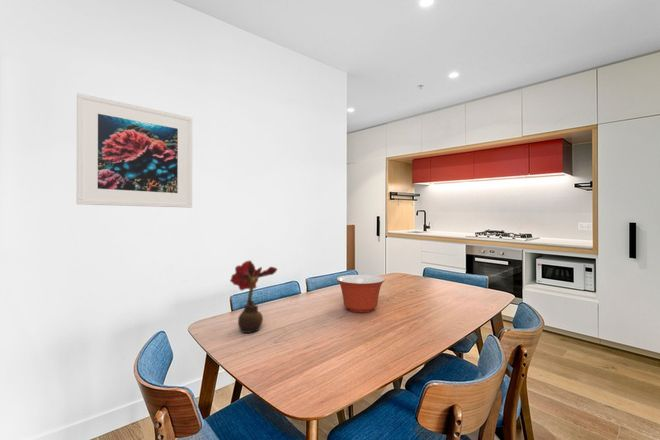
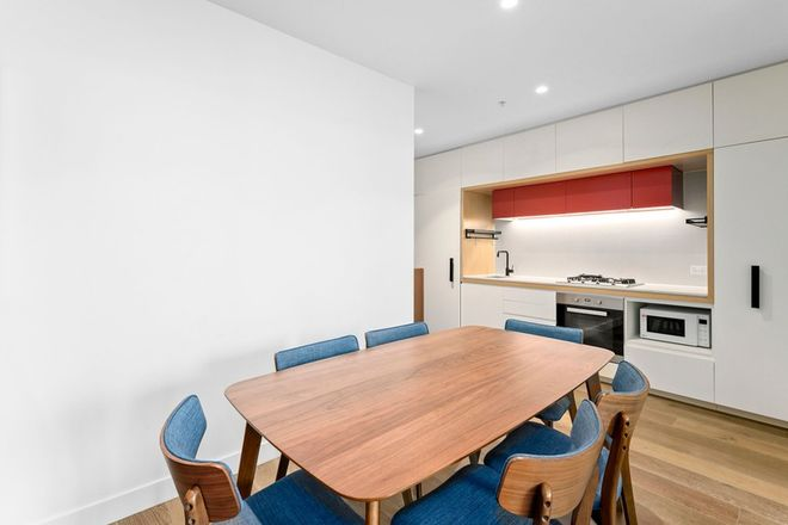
- mixing bowl (360, 293)
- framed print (140, 156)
- flower (251, 292)
